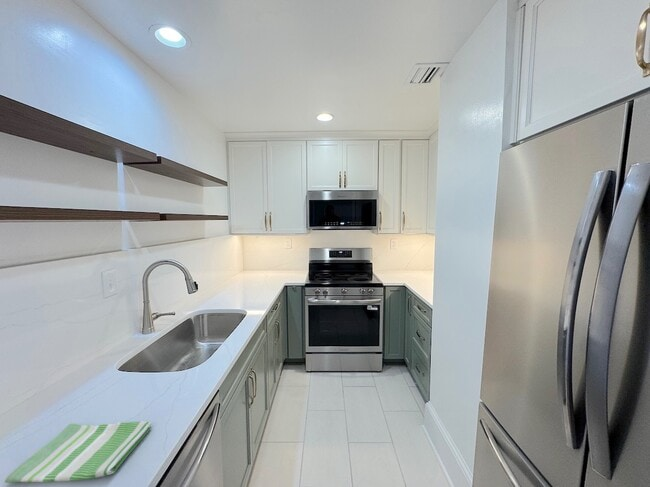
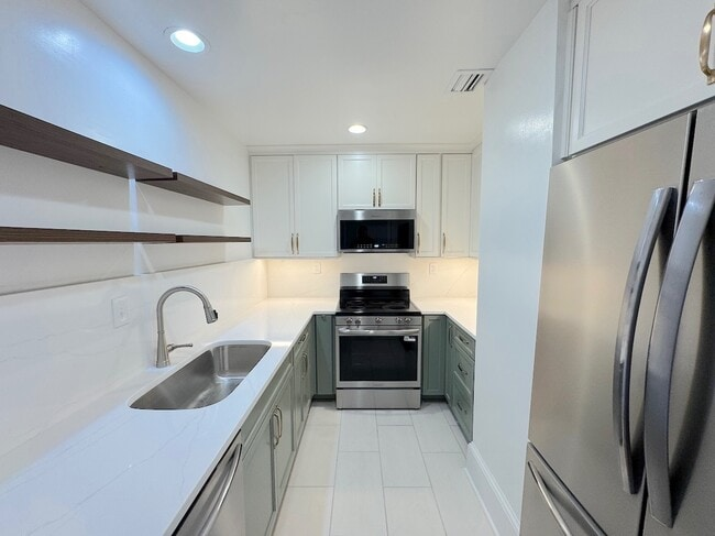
- dish towel (88, 447)
